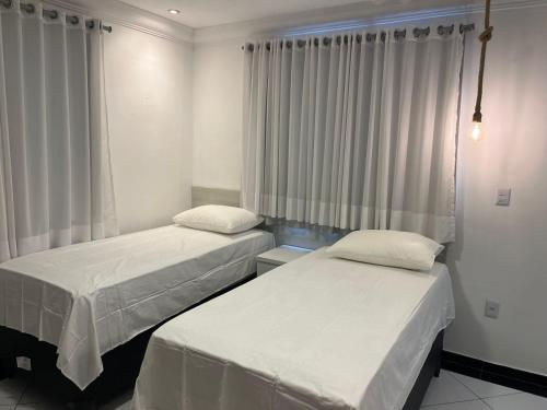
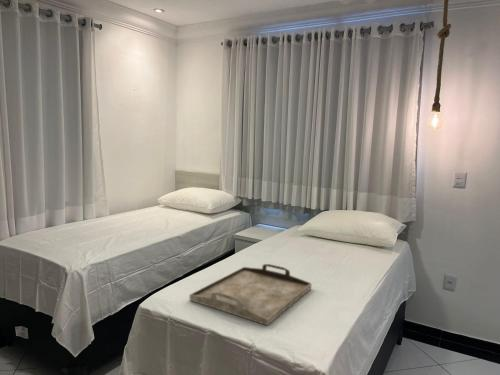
+ serving tray (253, 286)
